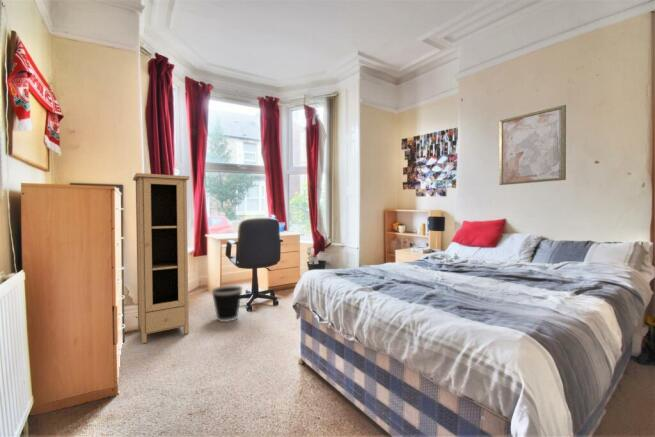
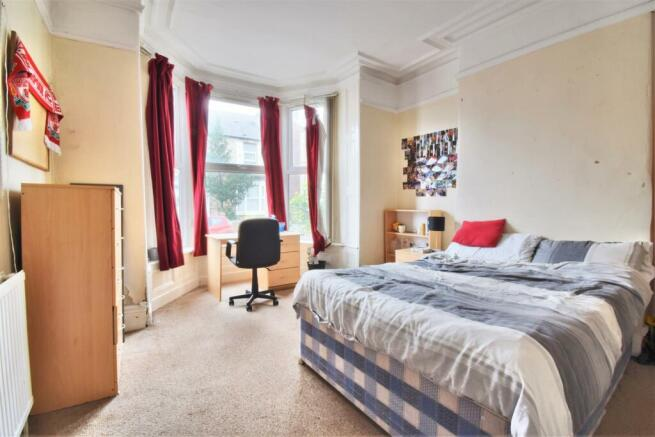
- wastebasket (227, 303)
- cupboard (162, 254)
- wall art (529, 148)
